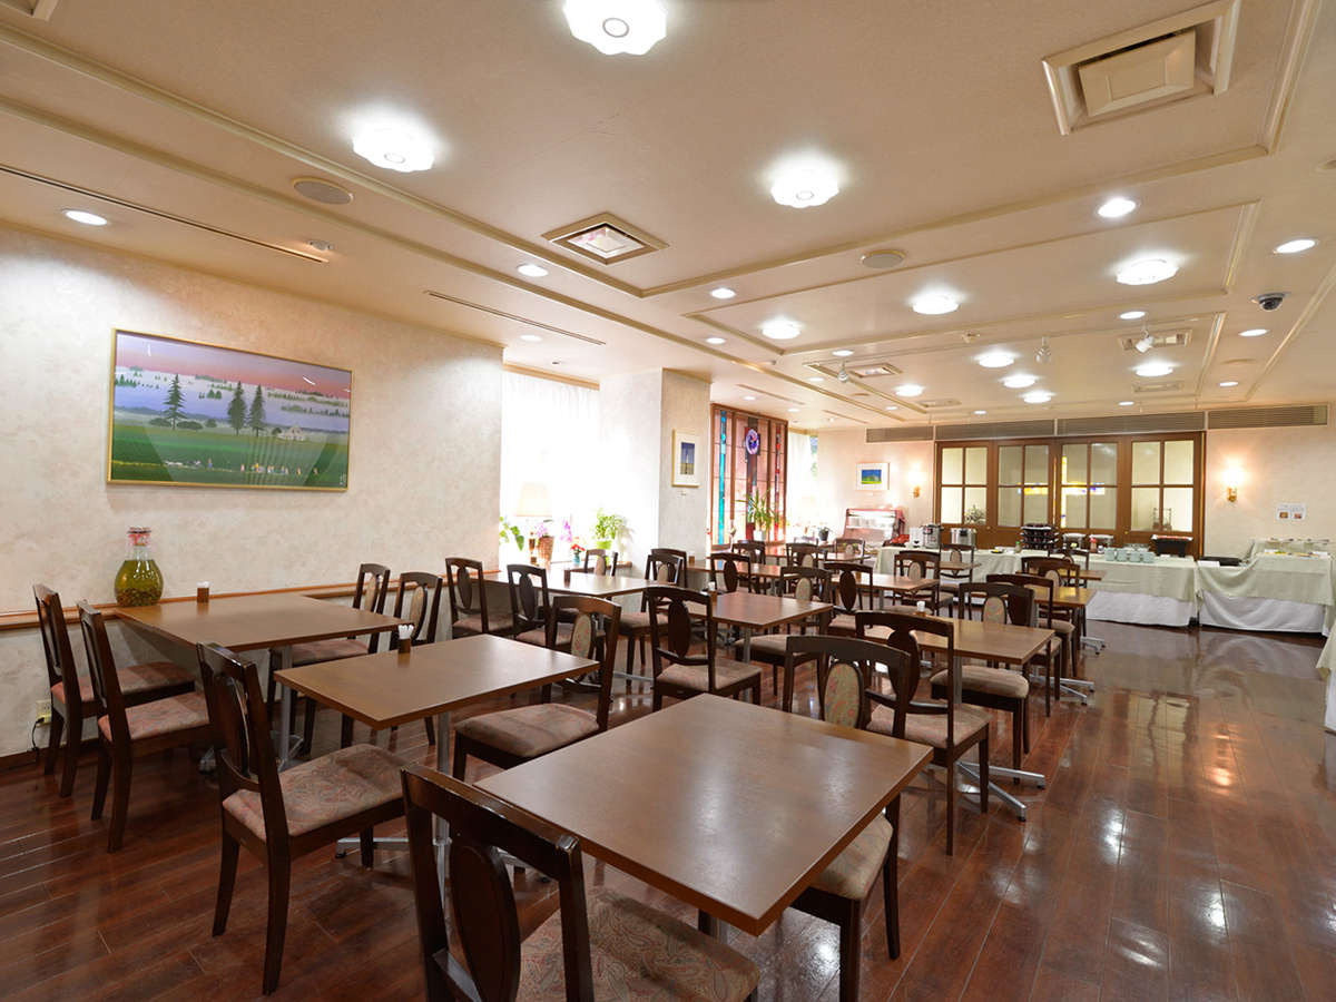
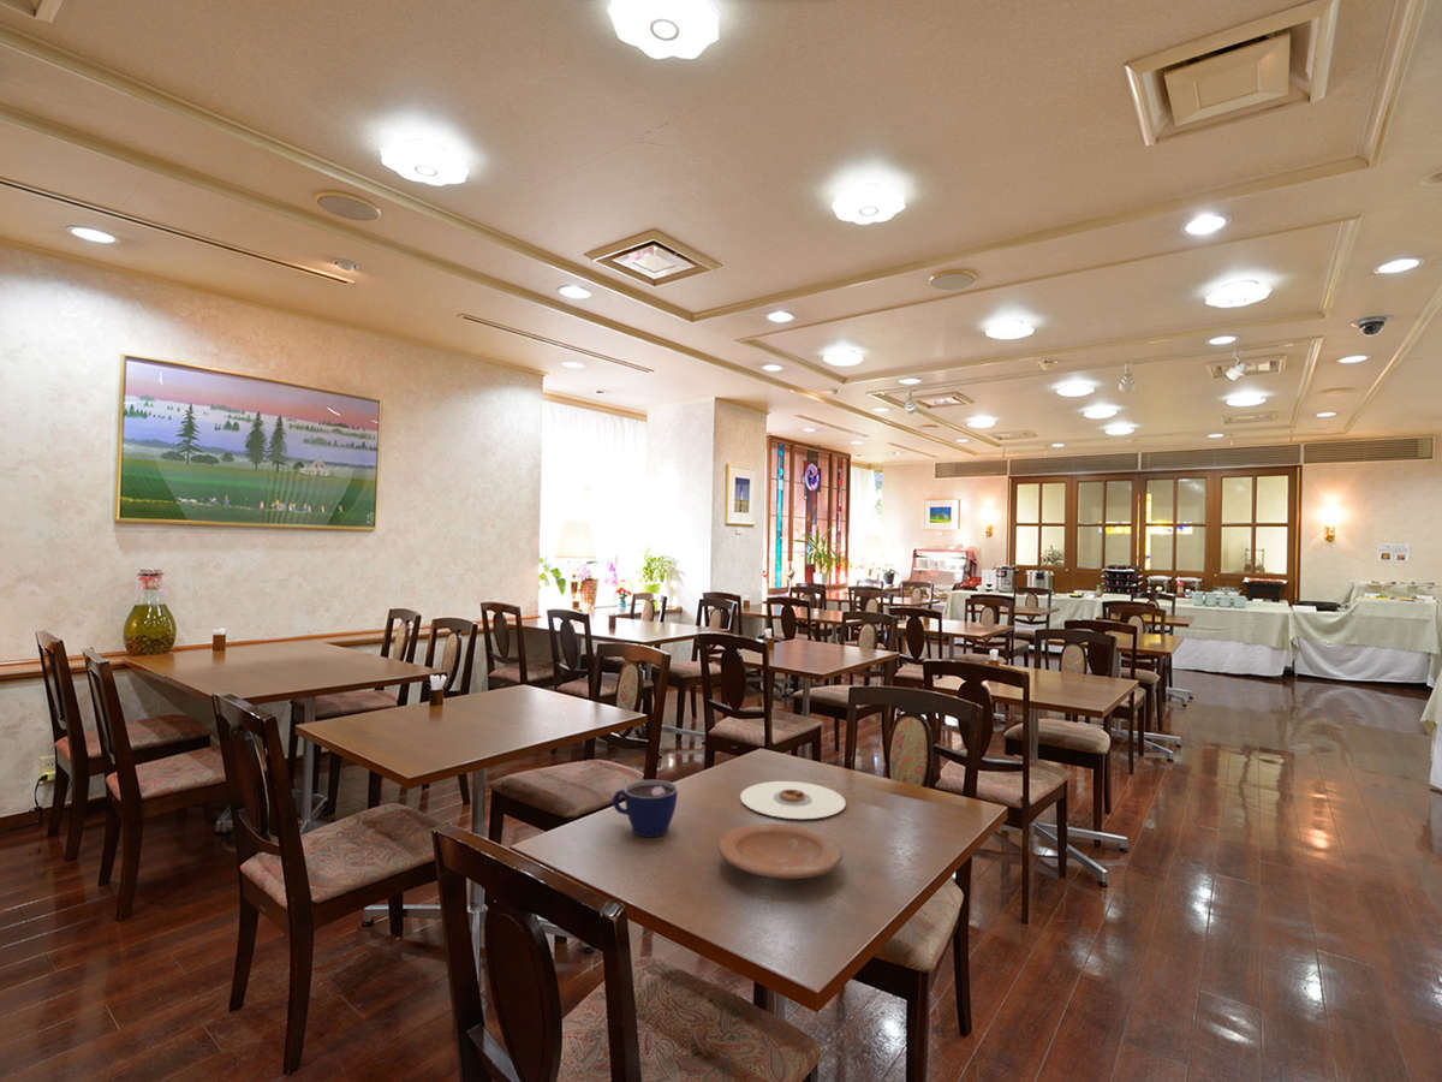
+ cup (643, 807)
+ plate (779, 855)
+ plate (792, 795)
